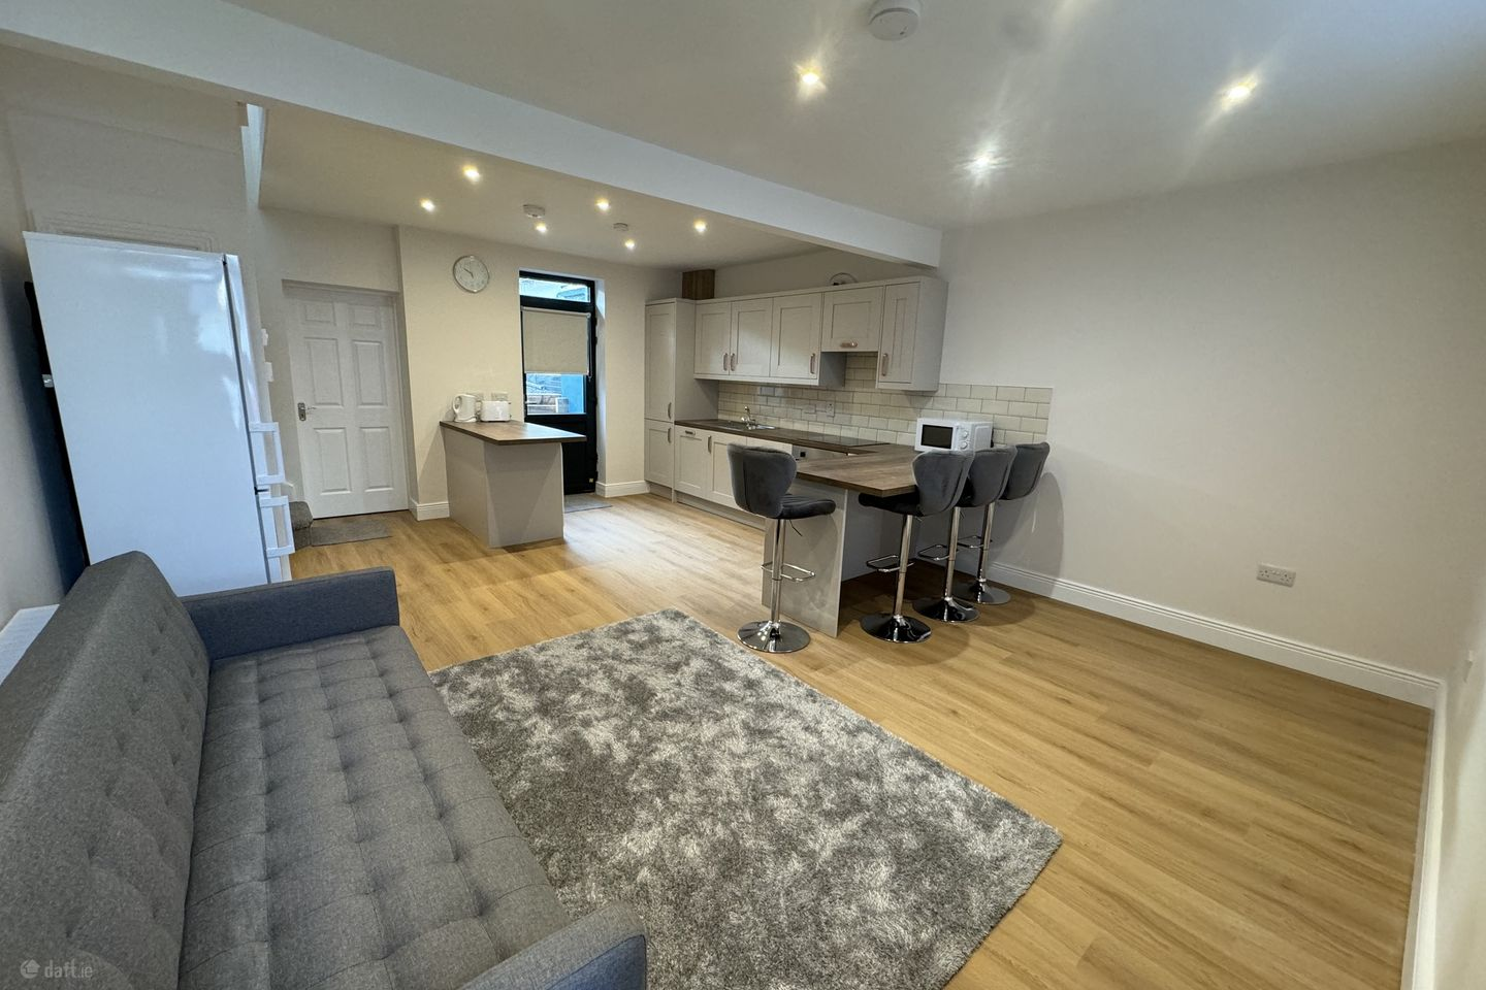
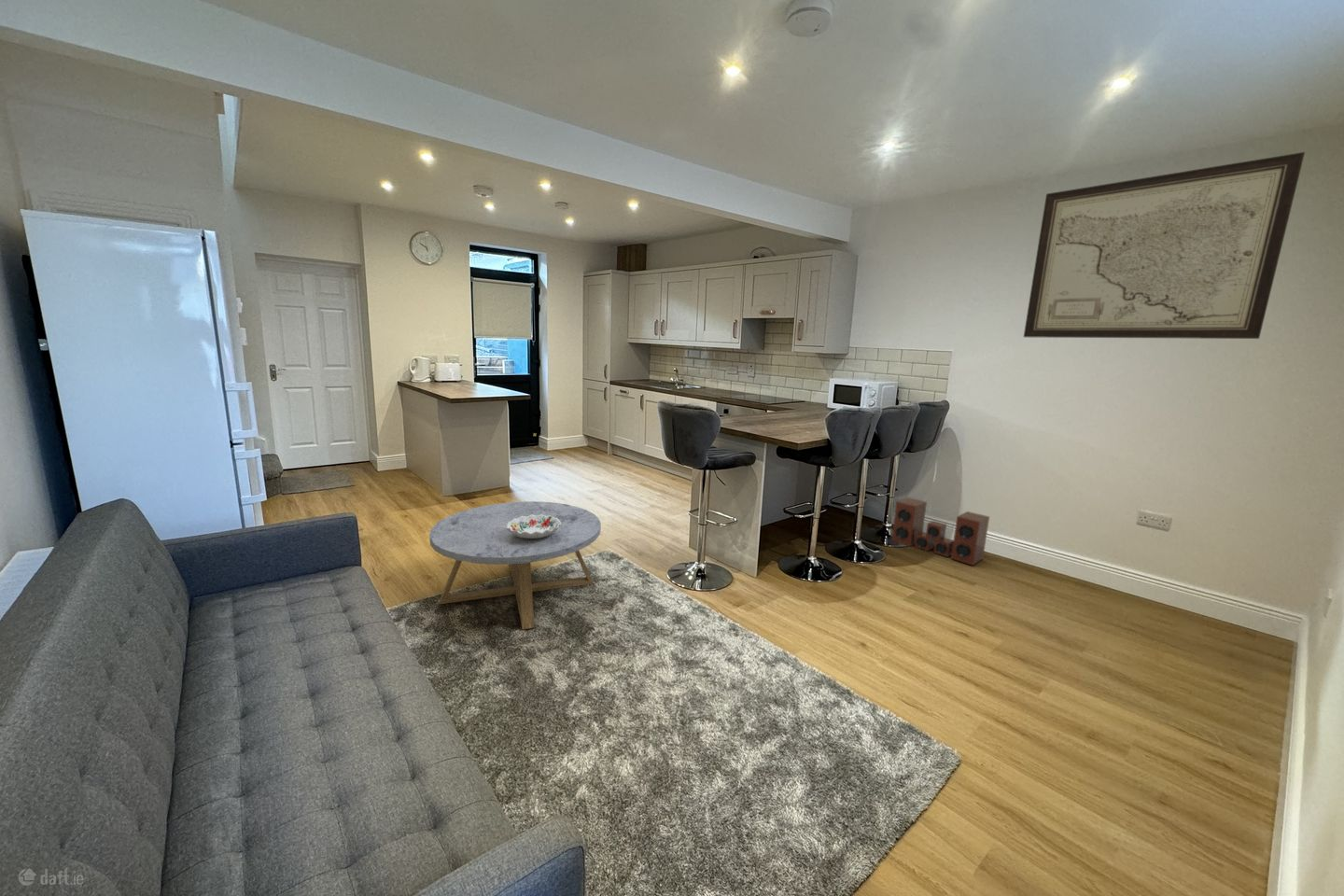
+ coffee table (519, 558)
+ speaker (938, 529)
+ decorative bowl (534, 527)
+ wall art (1142, 259)
